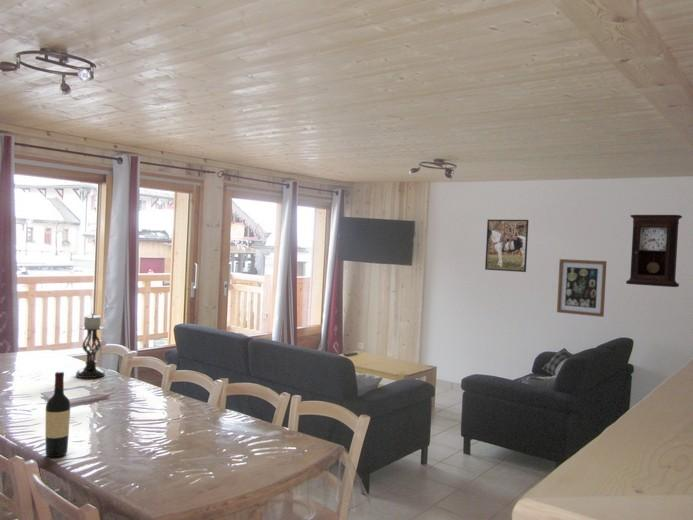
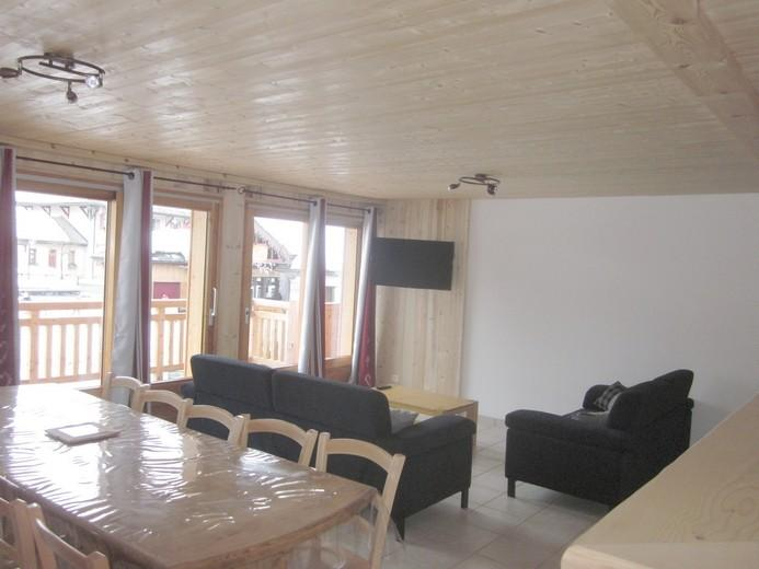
- candle holder (92, 344)
- wall art (581, 287)
- wine bottle (57, 413)
- pendulum clock (653, 250)
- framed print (506, 245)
